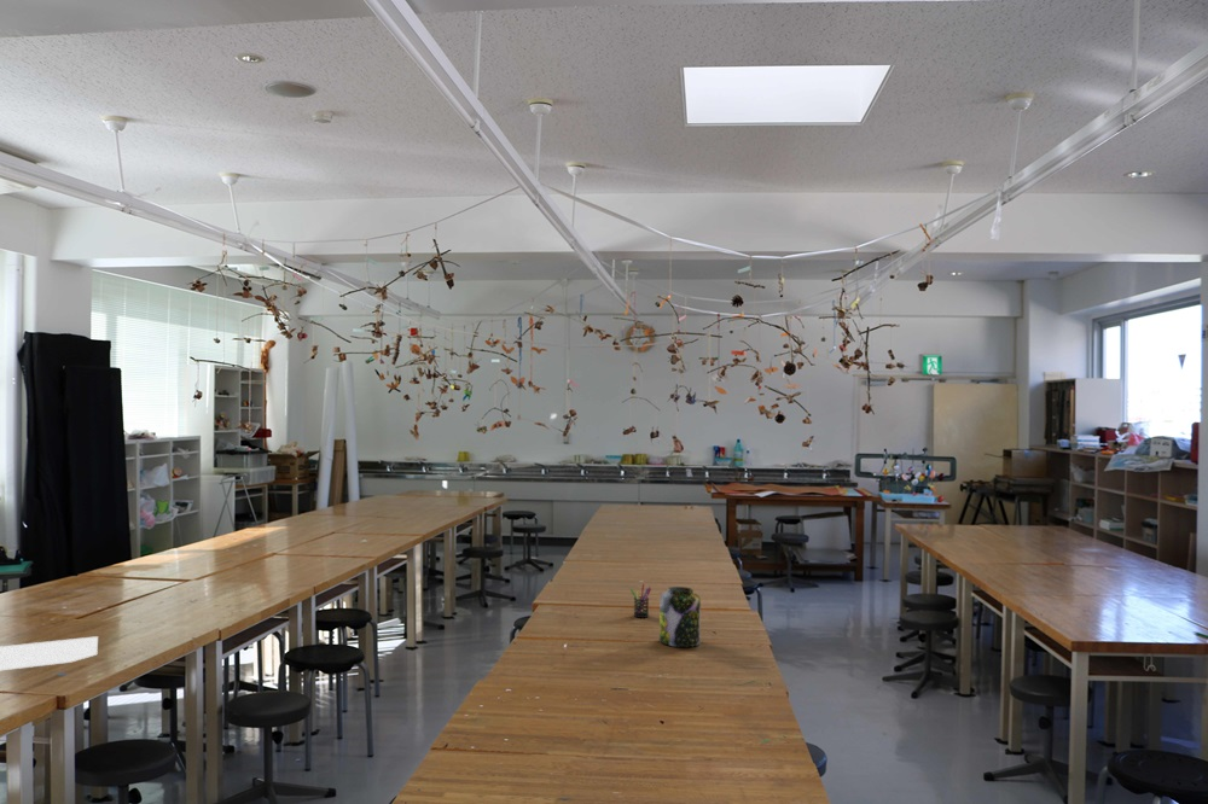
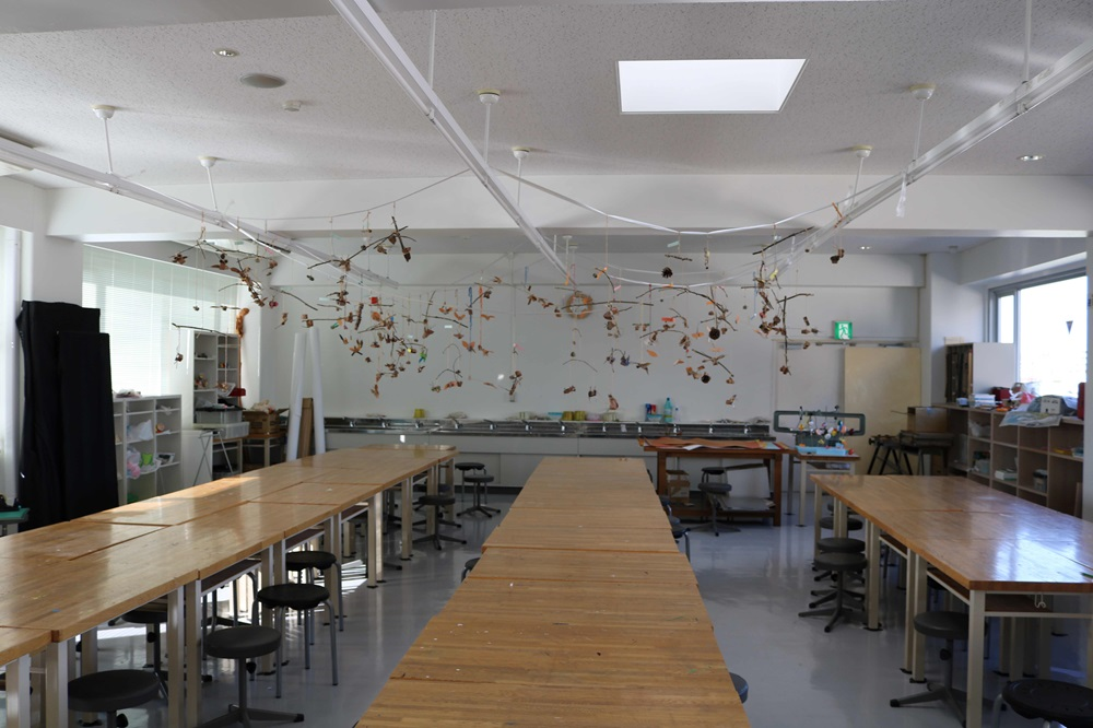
- jar (679, 614)
- paper sheet (43, 653)
- pen holder (639, 600)
